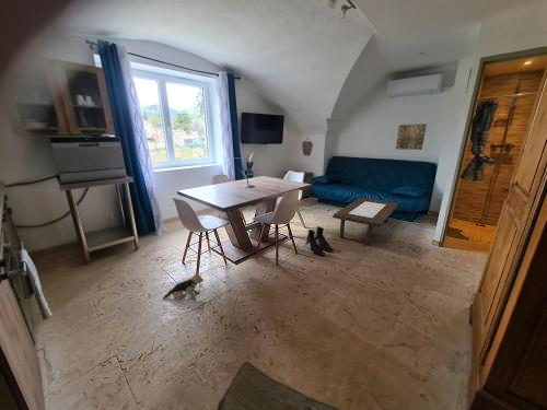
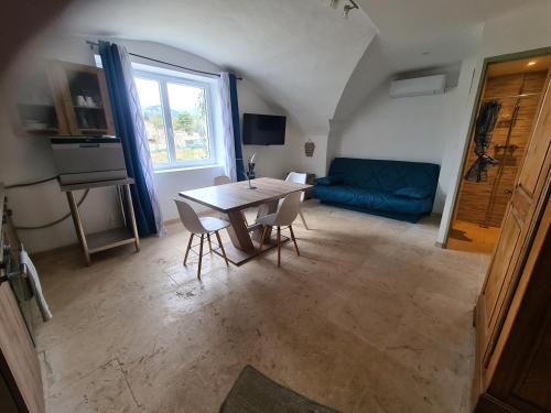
- coffee table (366, 219)
- boots (319, 239)
- wall art (410, 137)
- plush toy (183, 285)
